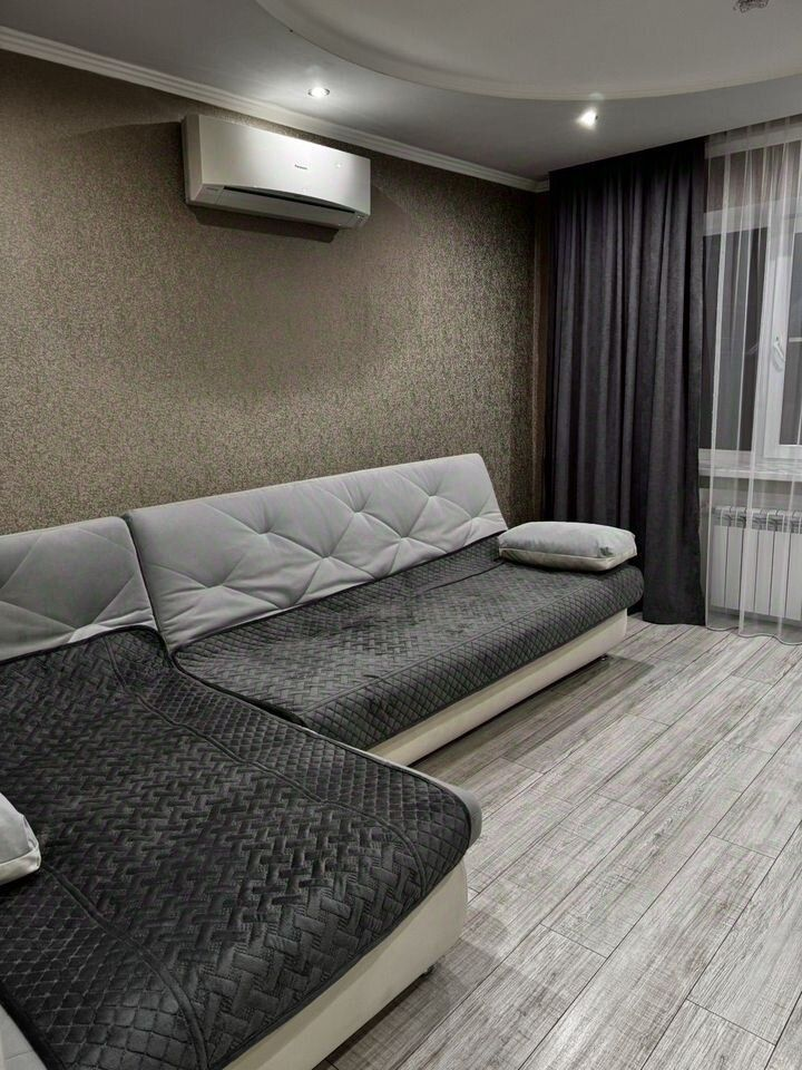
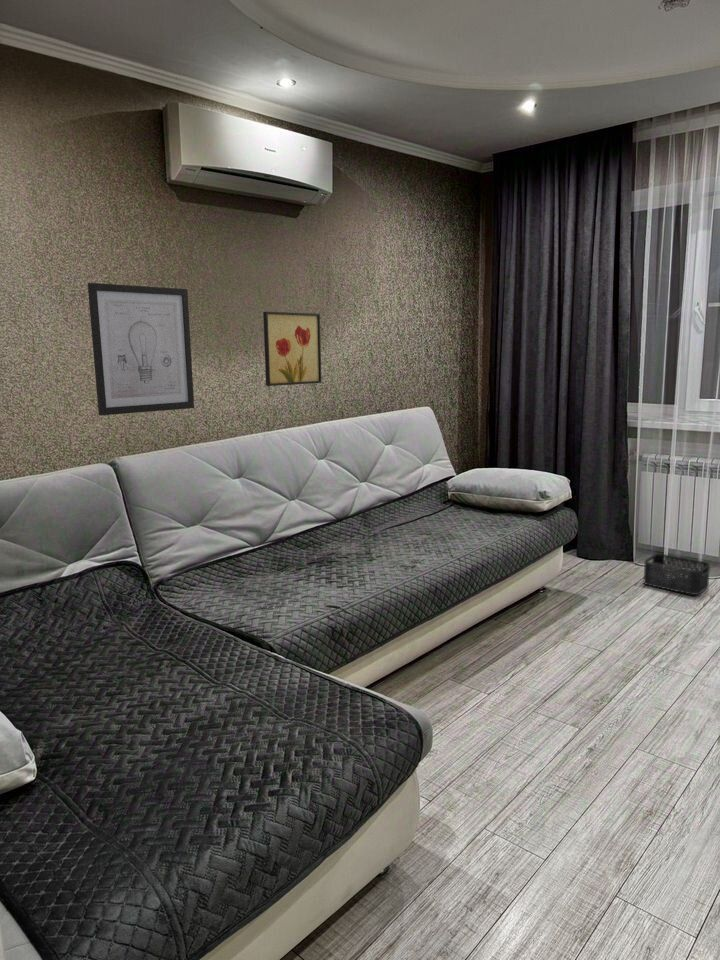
+ storage bin (676, 573)
+ wall art (292, 348)
+ wall art (144, 349)
